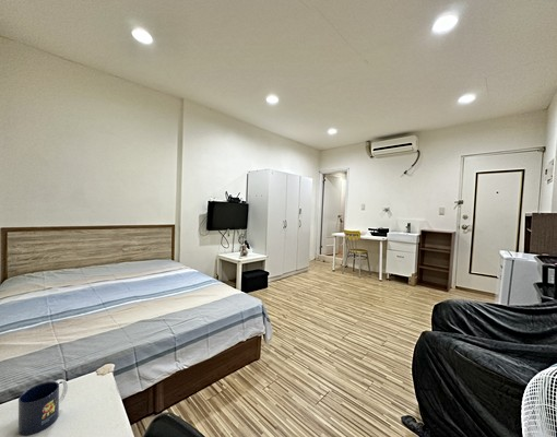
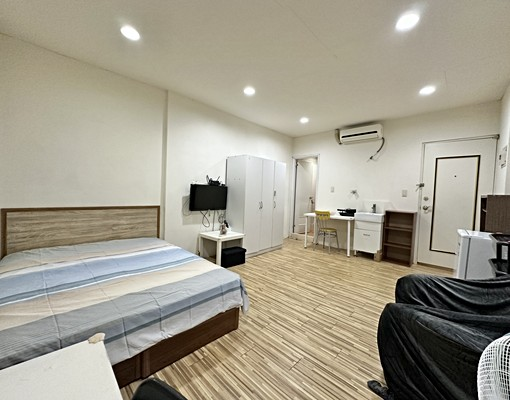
- mug (46, 402)
